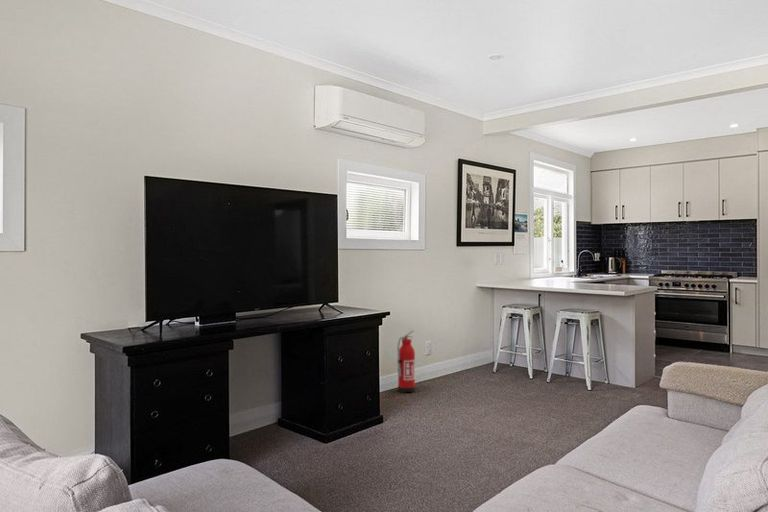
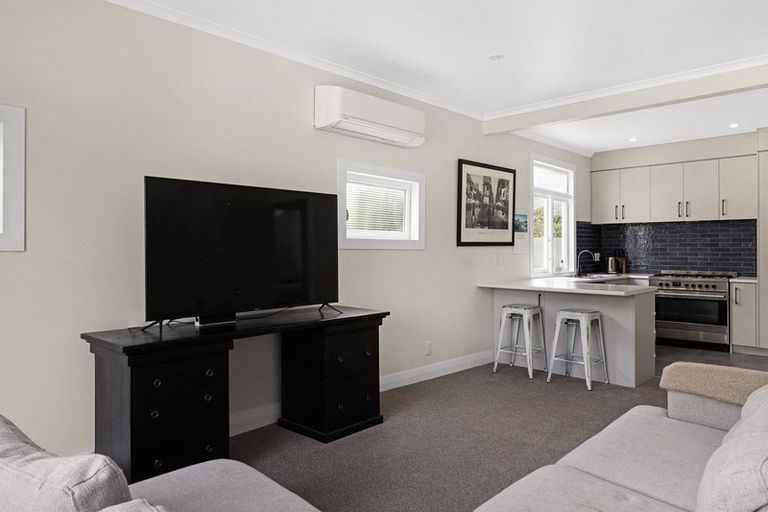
- fire extinguisher (405, 361)
